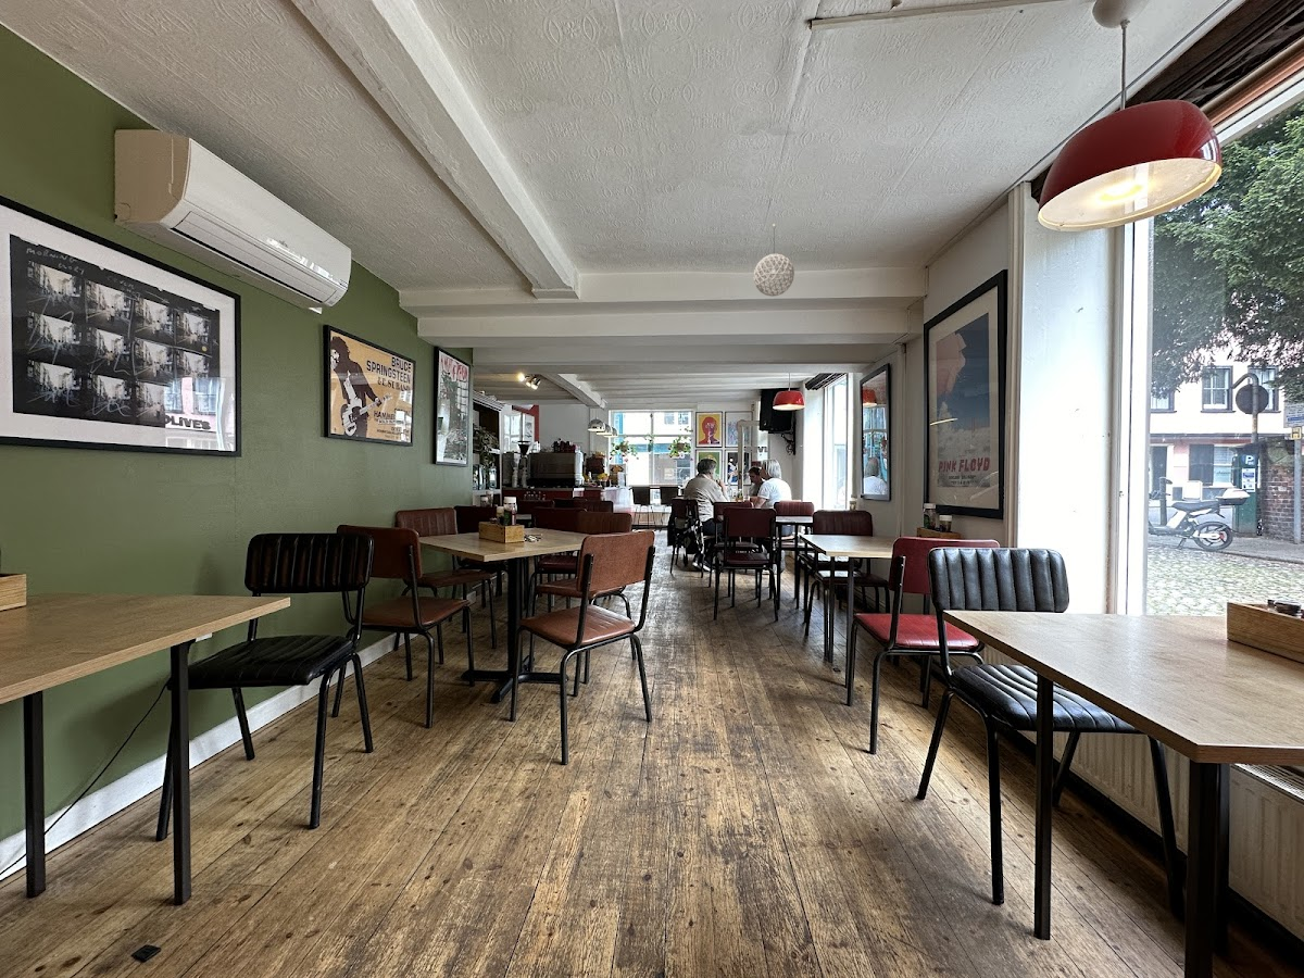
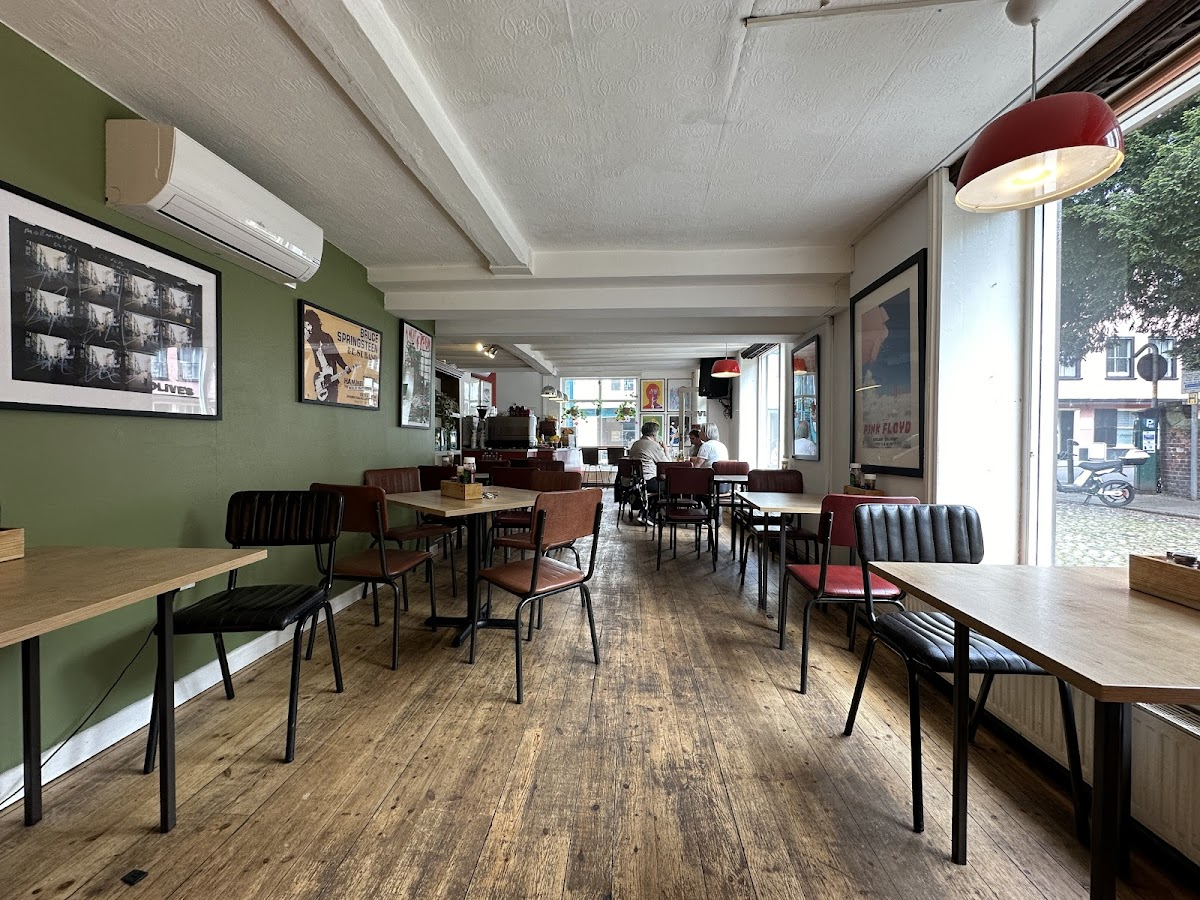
- pendant light (774, 259)
